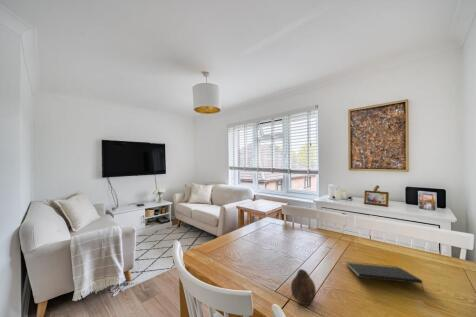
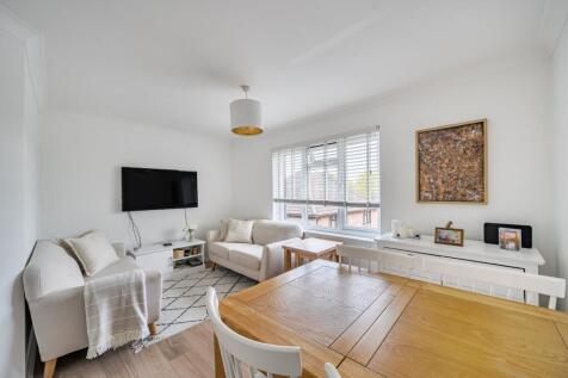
- fruit (303, 285)
- notepad (379, 271)
